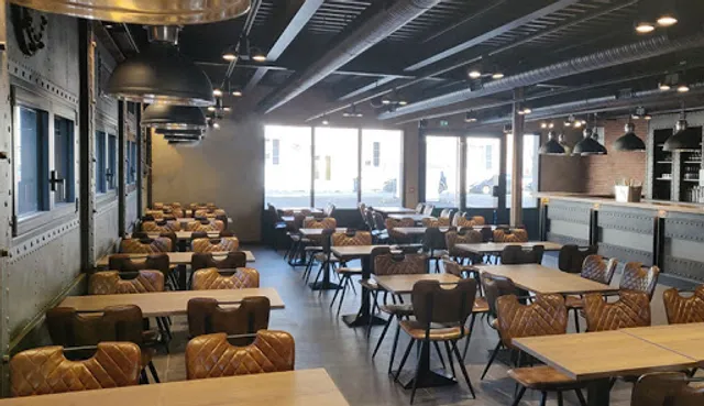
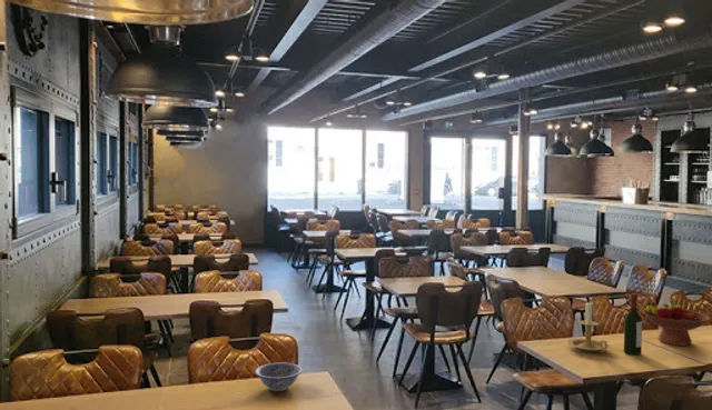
+ bowl (278, 379)
+ wine bottle (633, 323)
+ candle holder (589, 324)
+ fruit bowl (675, 322)
